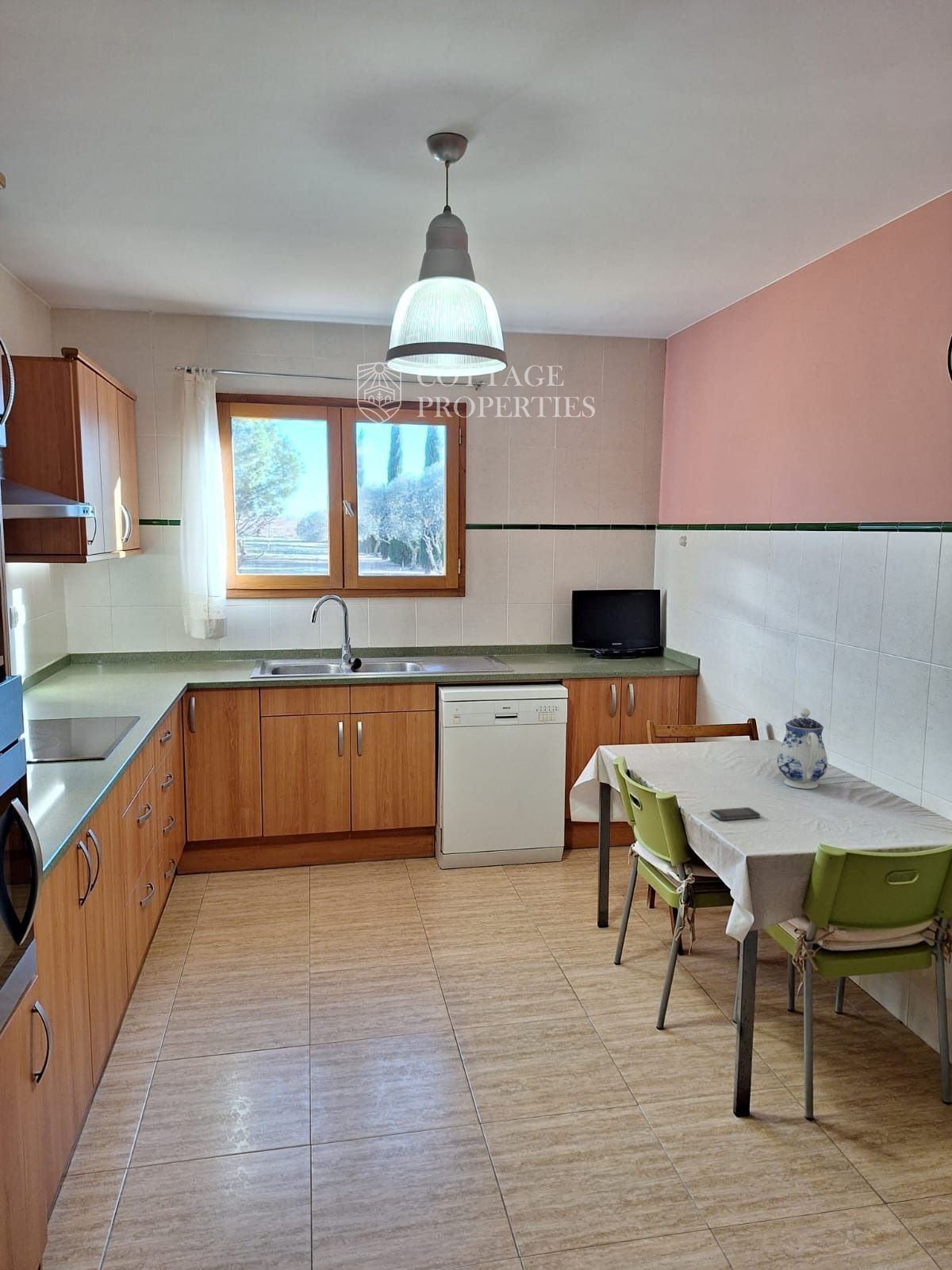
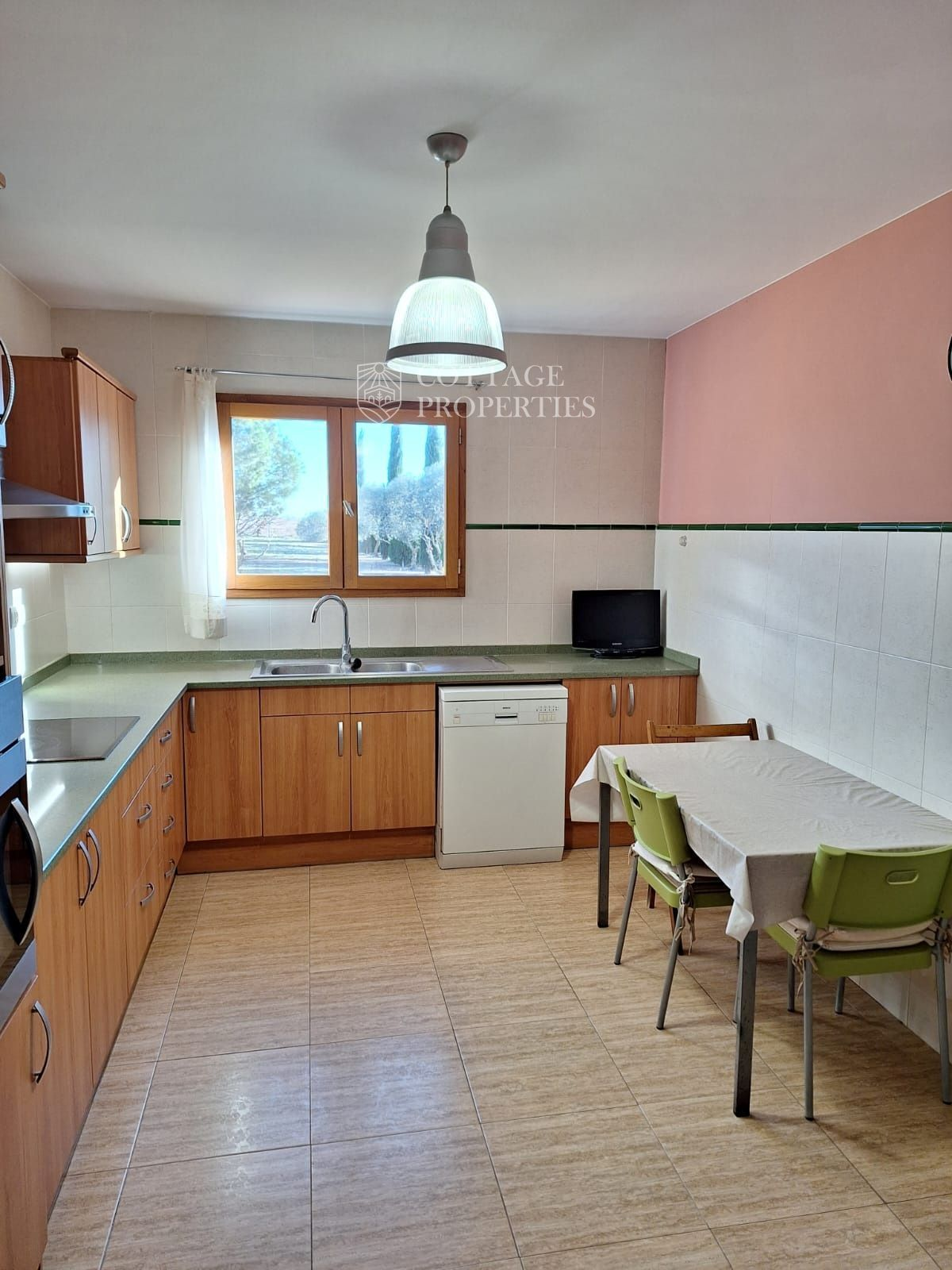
- teapot (803, 746)
- smartphone (735, 814)
